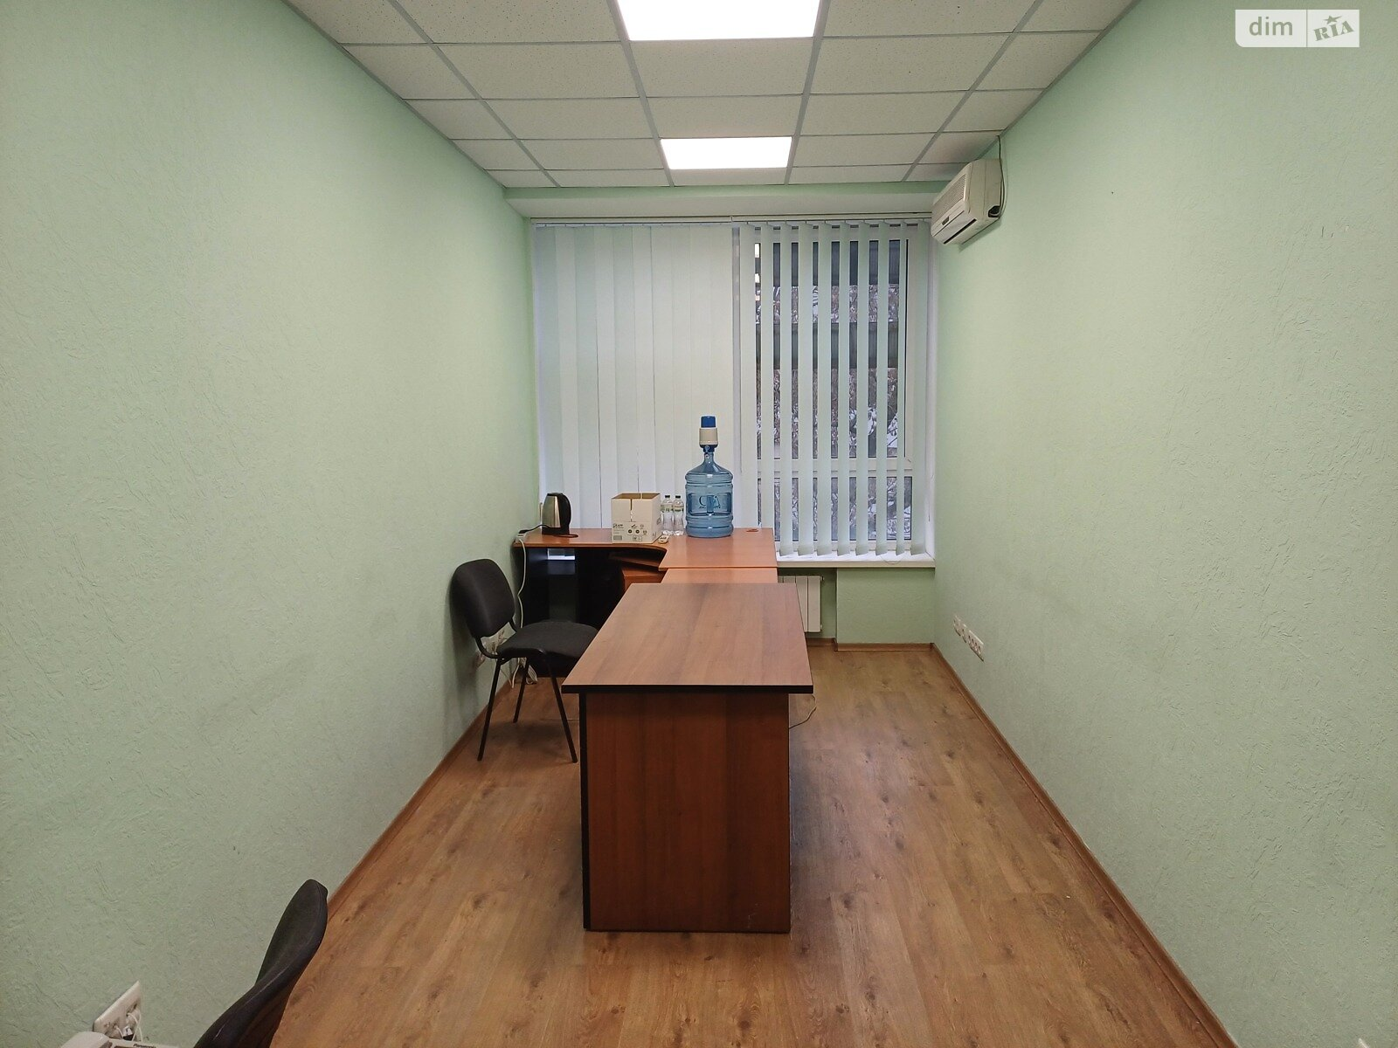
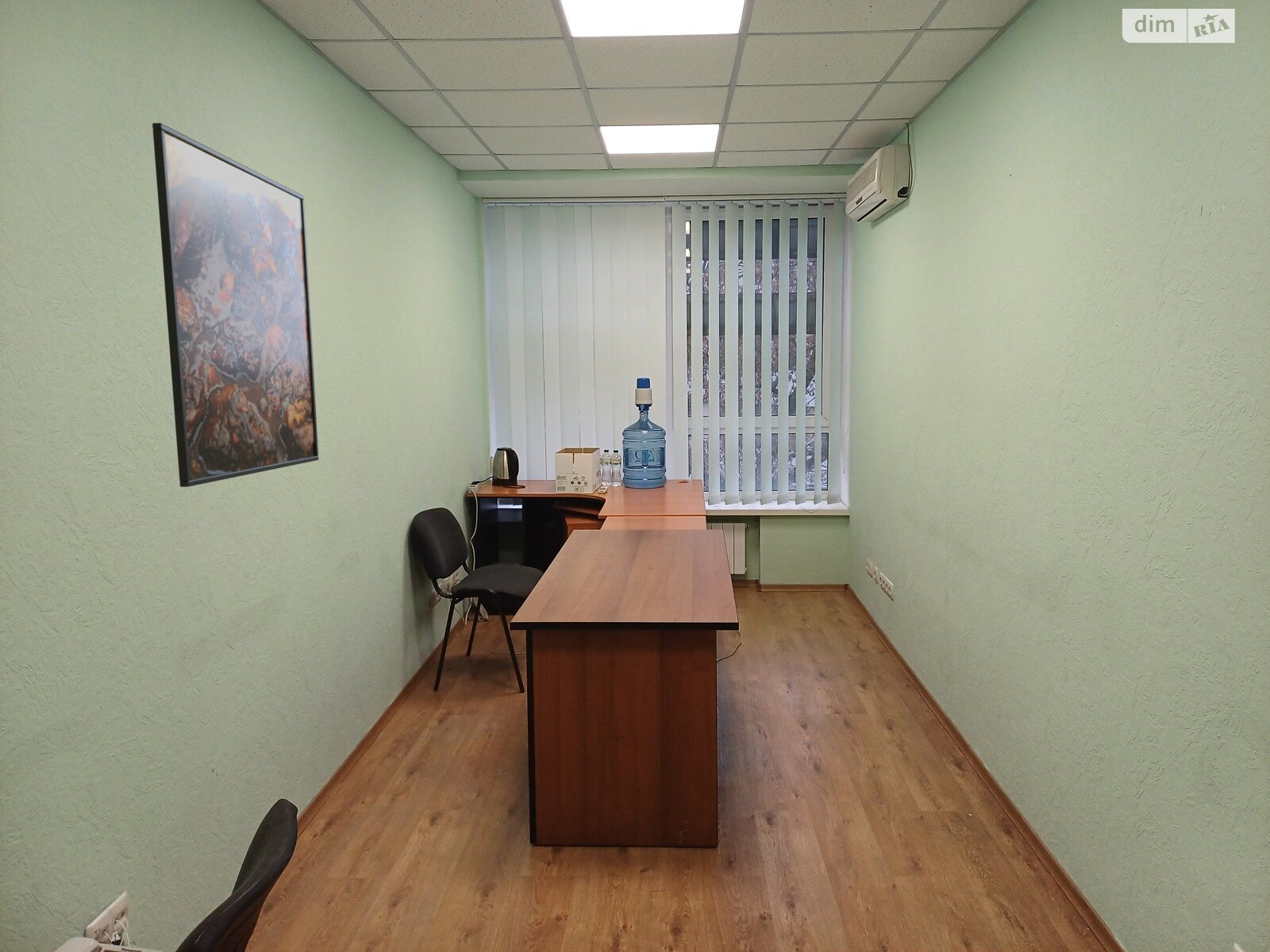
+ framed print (250, 321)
